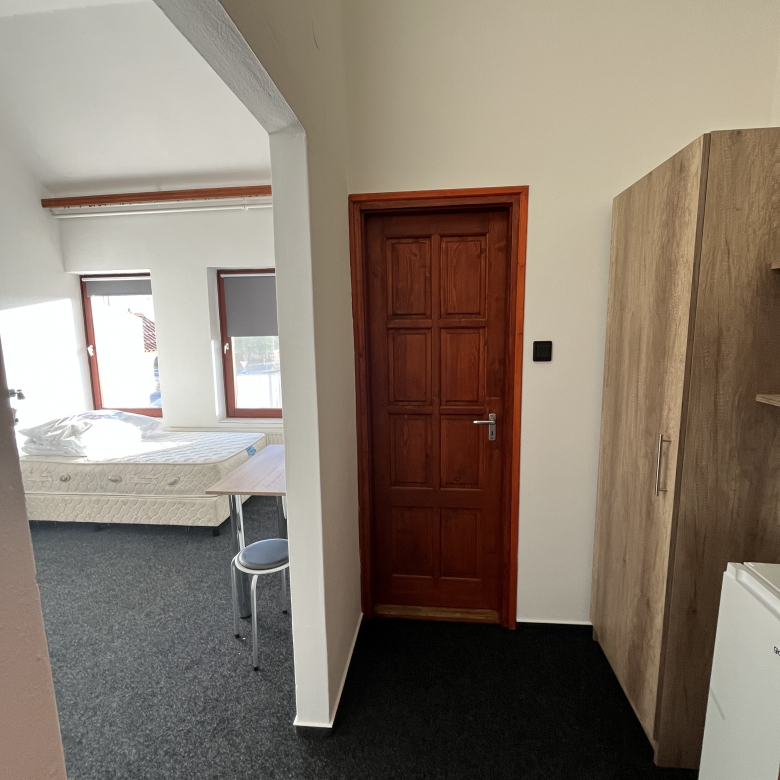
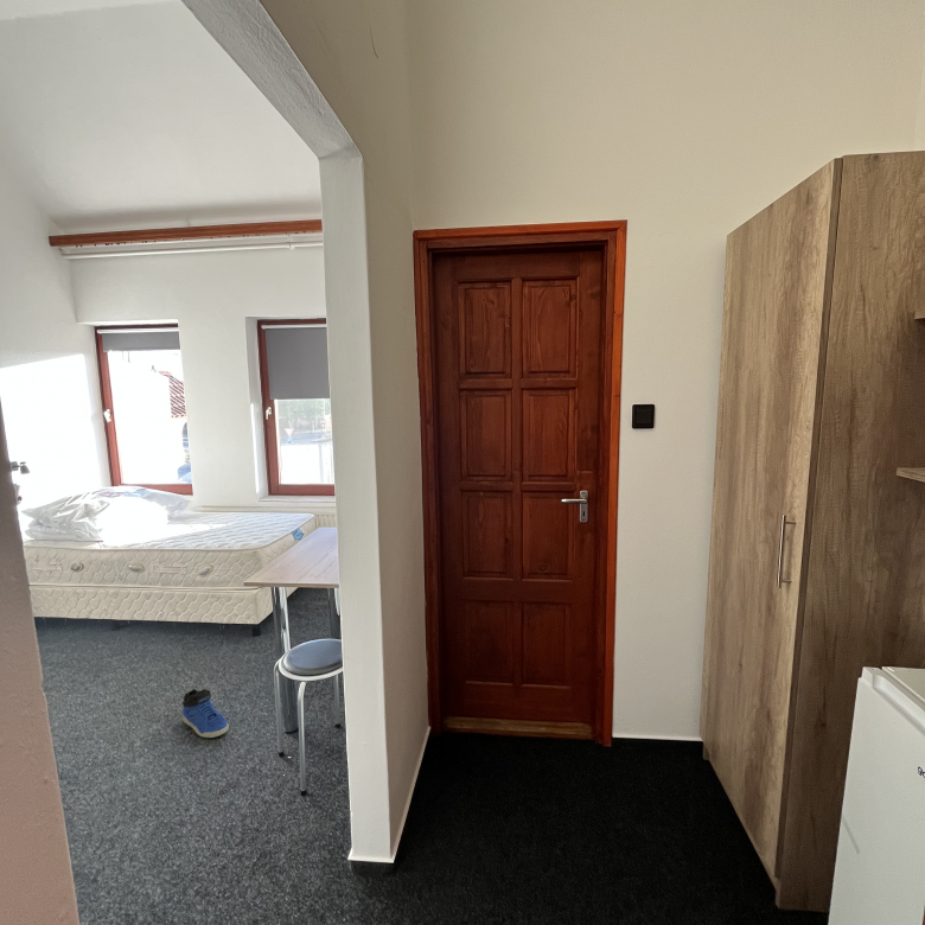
+ sneaker (204, 709)
